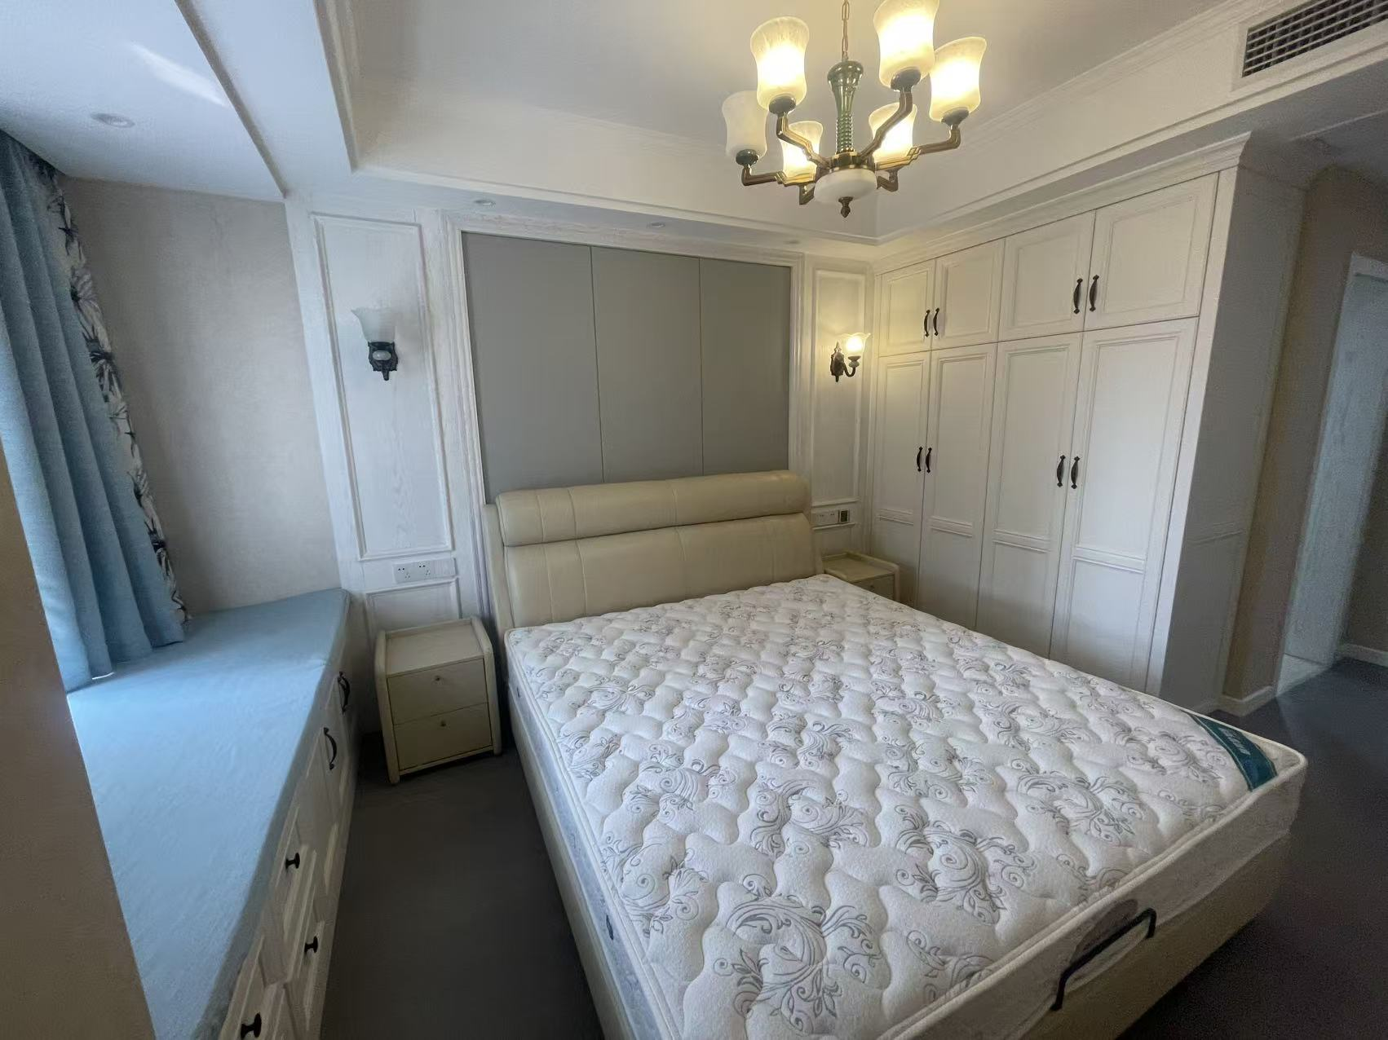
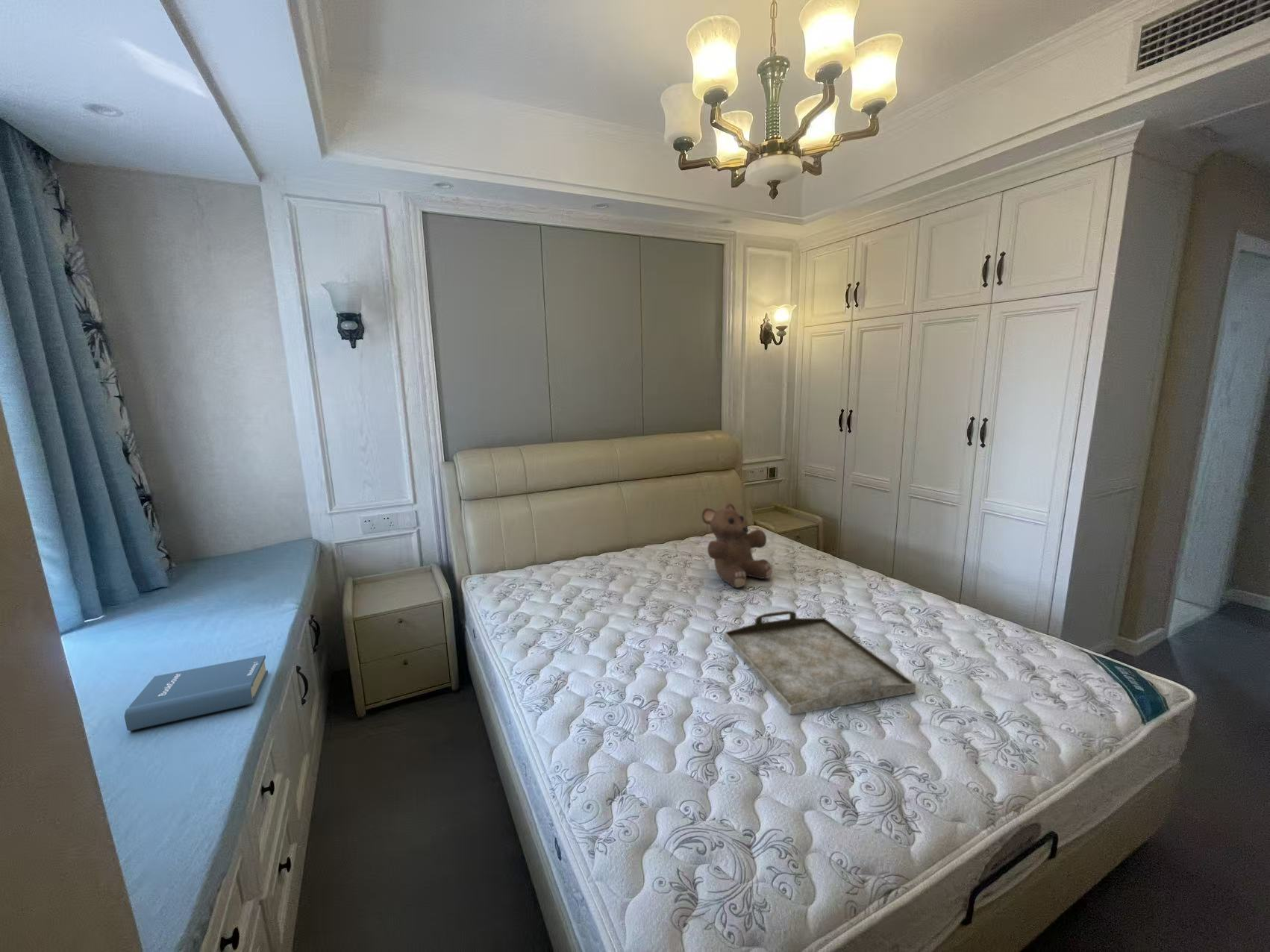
+ serving tray (810, 652)
+ hardback book (202, 690)
+ teddy bear (736, 544)
